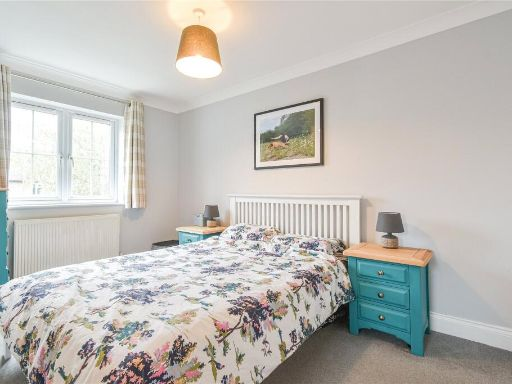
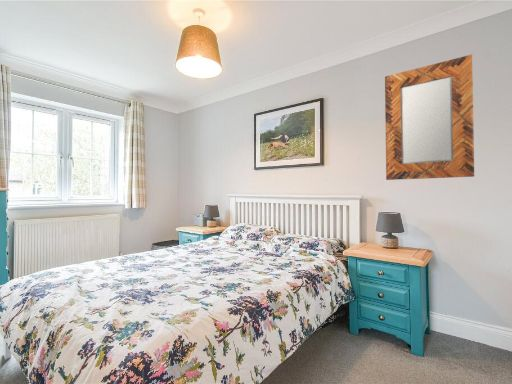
+ home mirror (426, 122)
